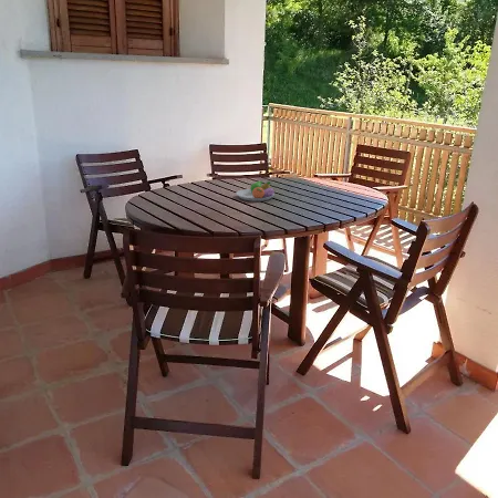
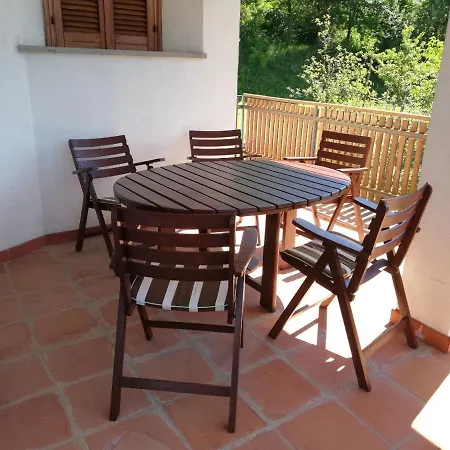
- fruit bowl (256, 189)
